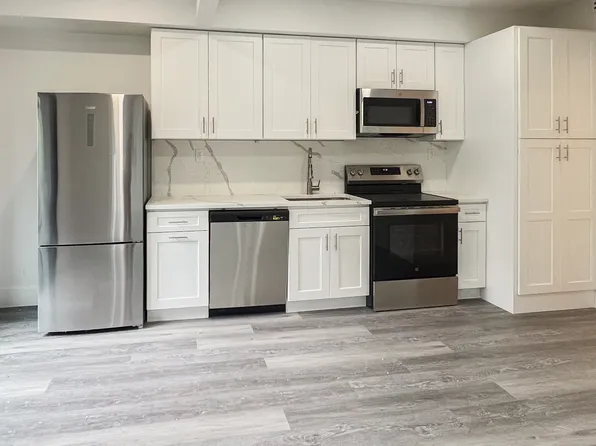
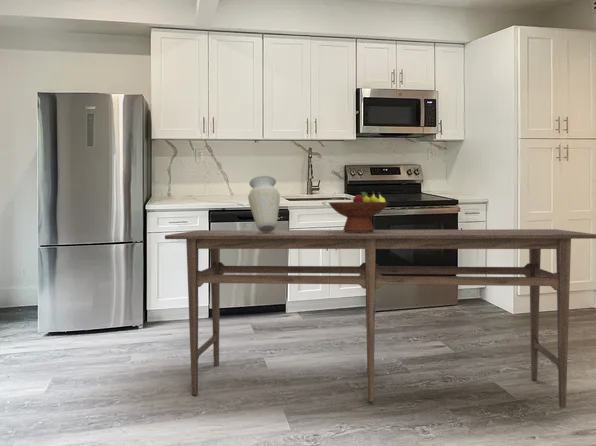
+ fruit bowl (358, 210)
+ dining table (369, 309)
+ vase (263, 202)
